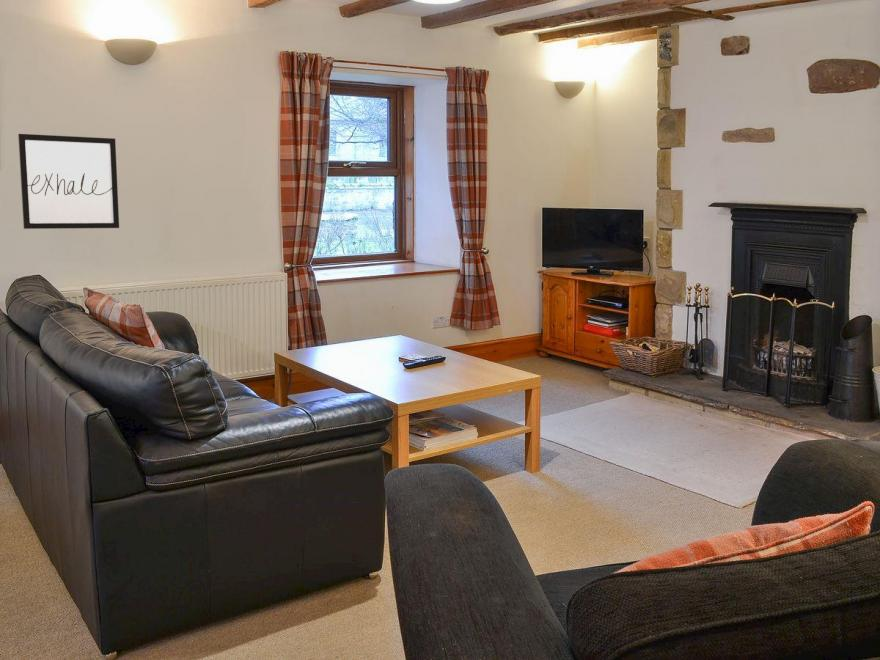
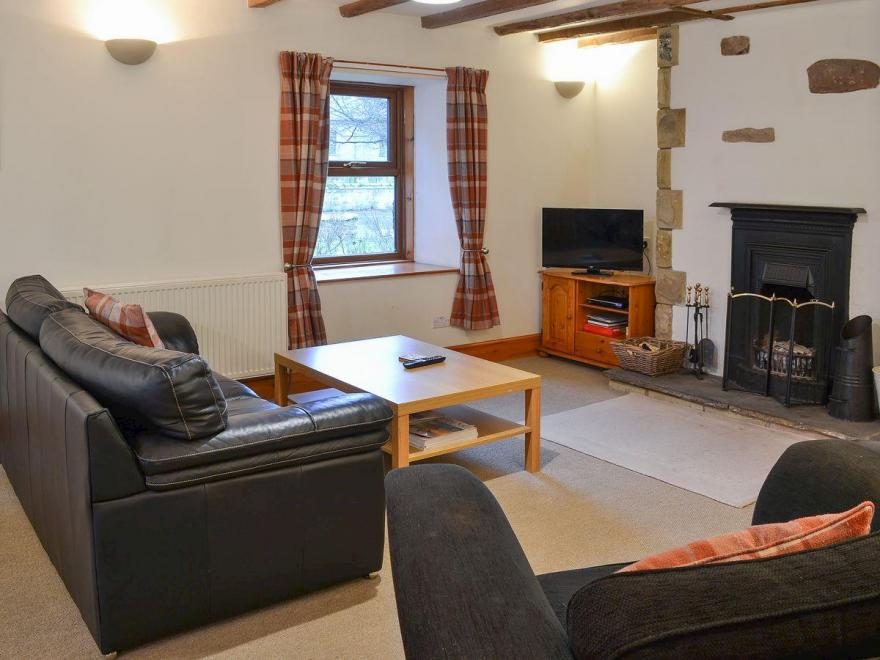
- wall art (70, 182)
